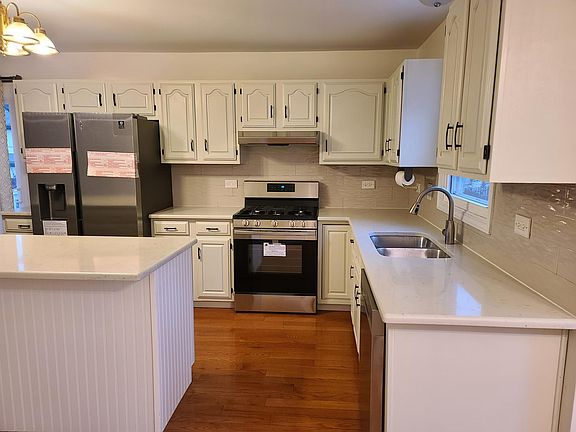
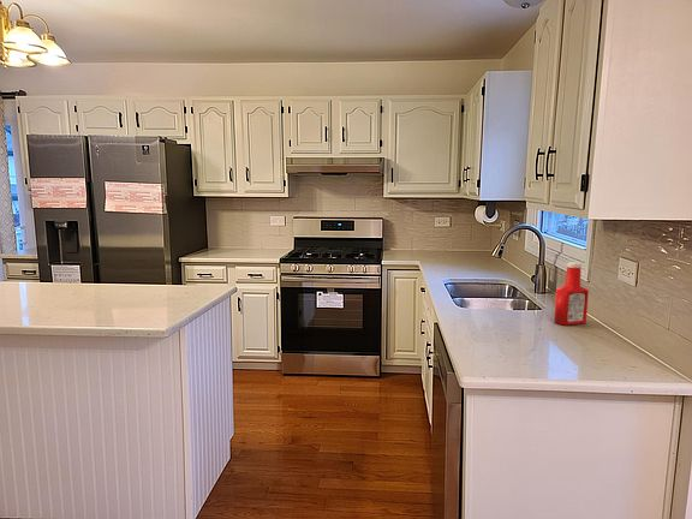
+ soap bottle (572, 292)
